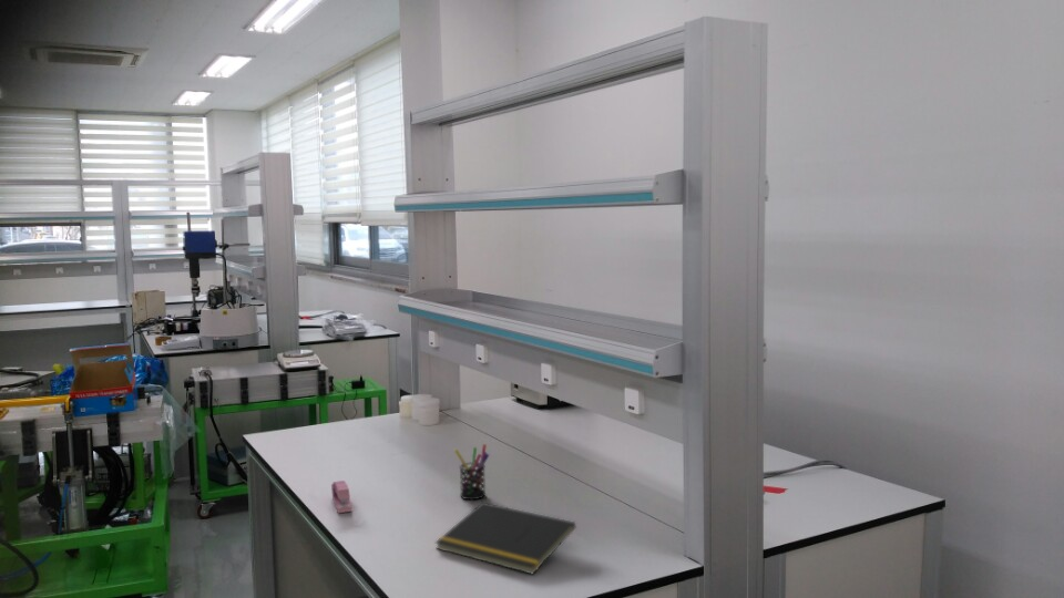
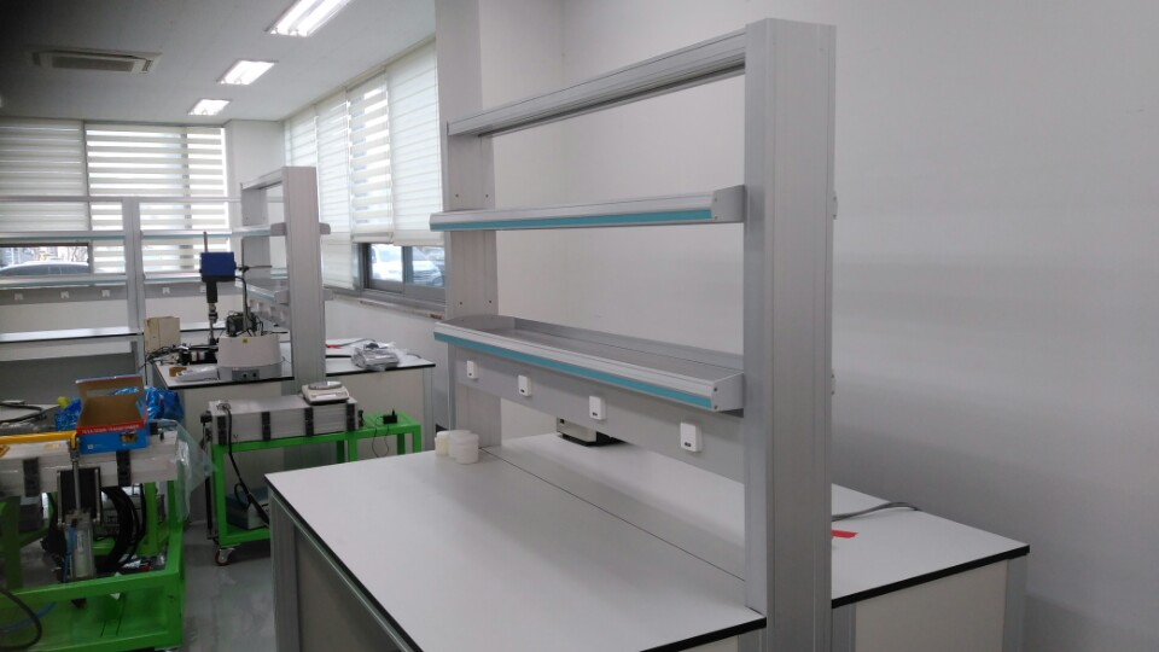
- stapler (341, 493)
- notepad (505, 535)
- pen holder (473, 468)
